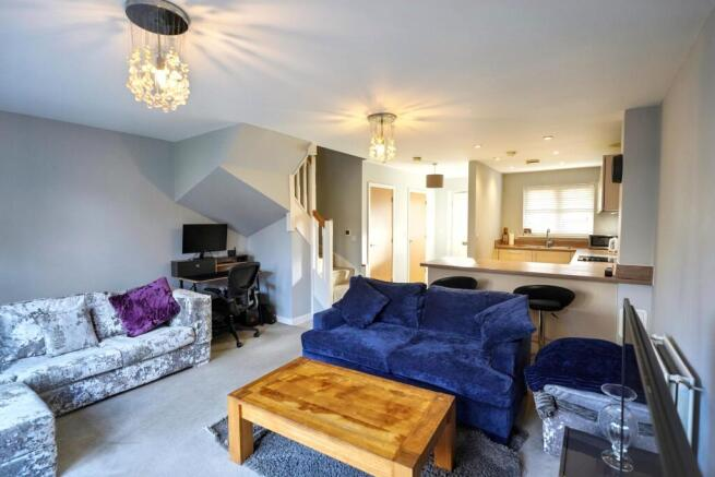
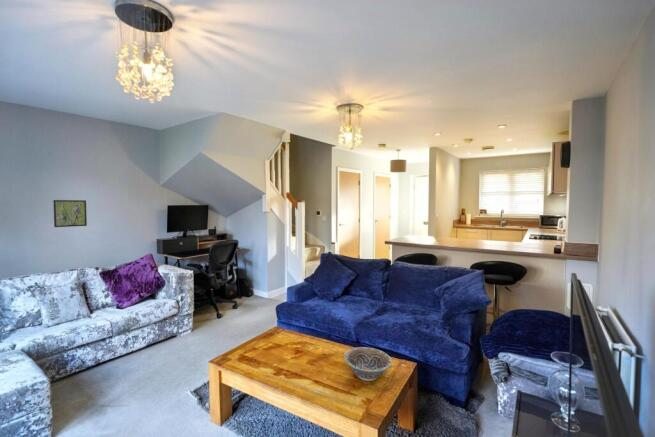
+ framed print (70, 213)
+ decorative bowl (367, 366)
